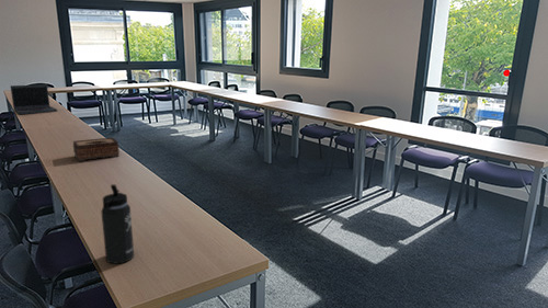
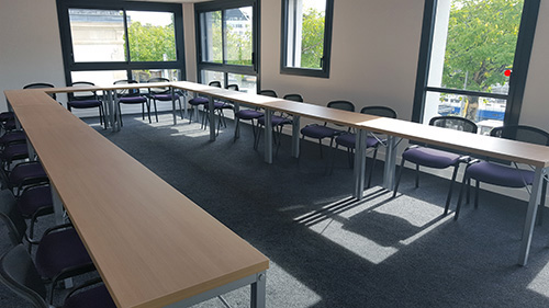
- laptop (33, 99)
- tissue box (95, 148)
- thermos bottle (115, 223)
